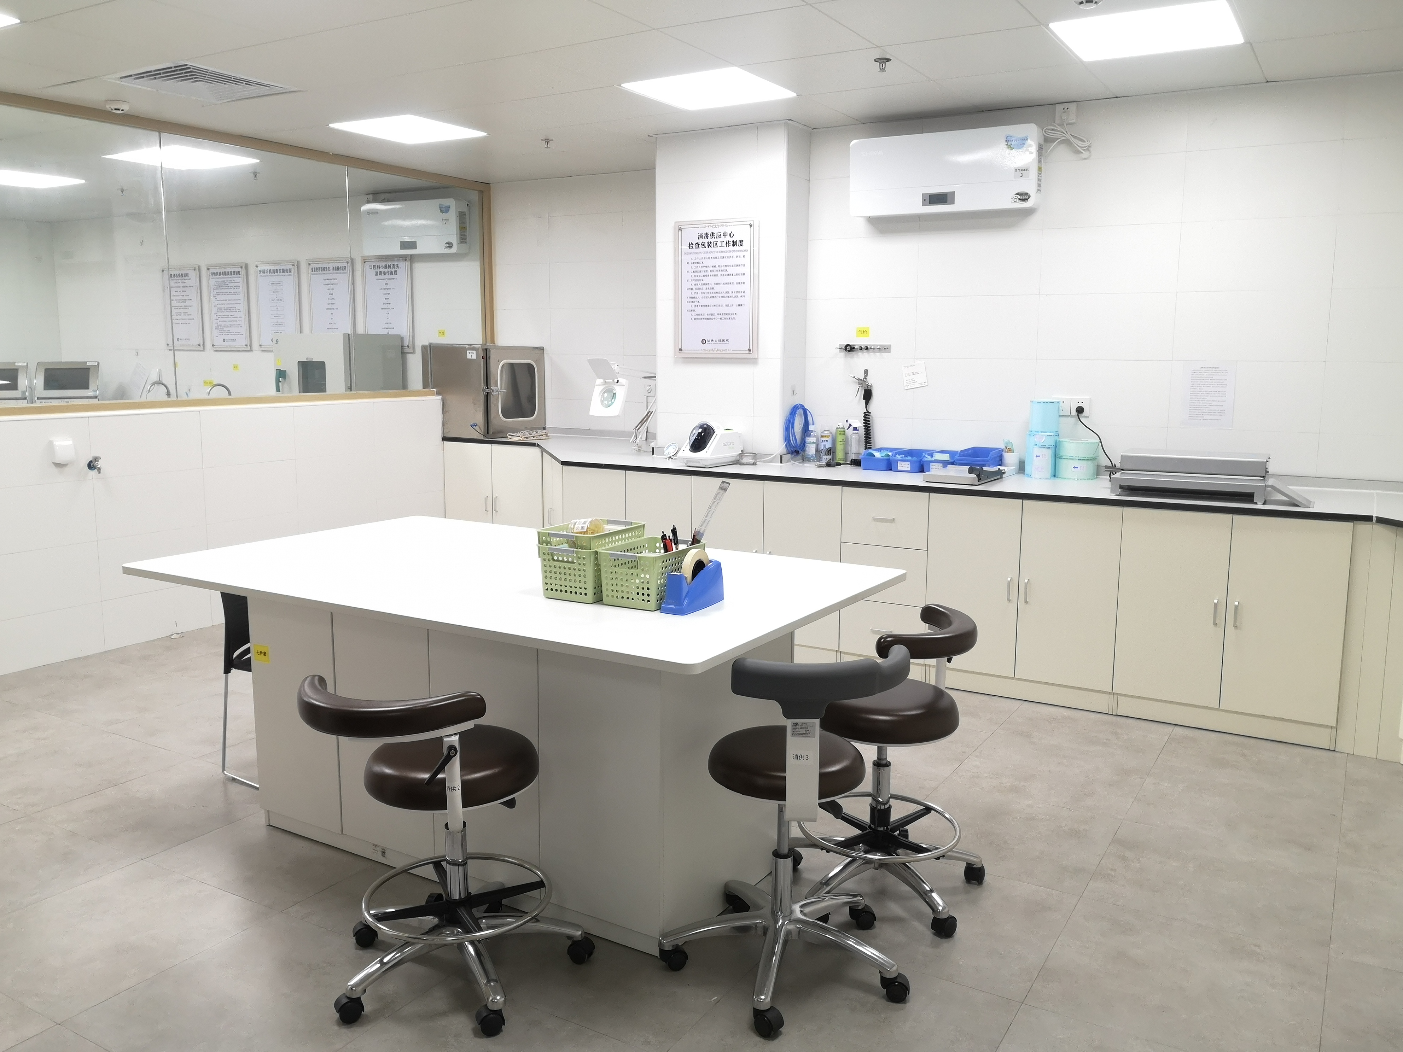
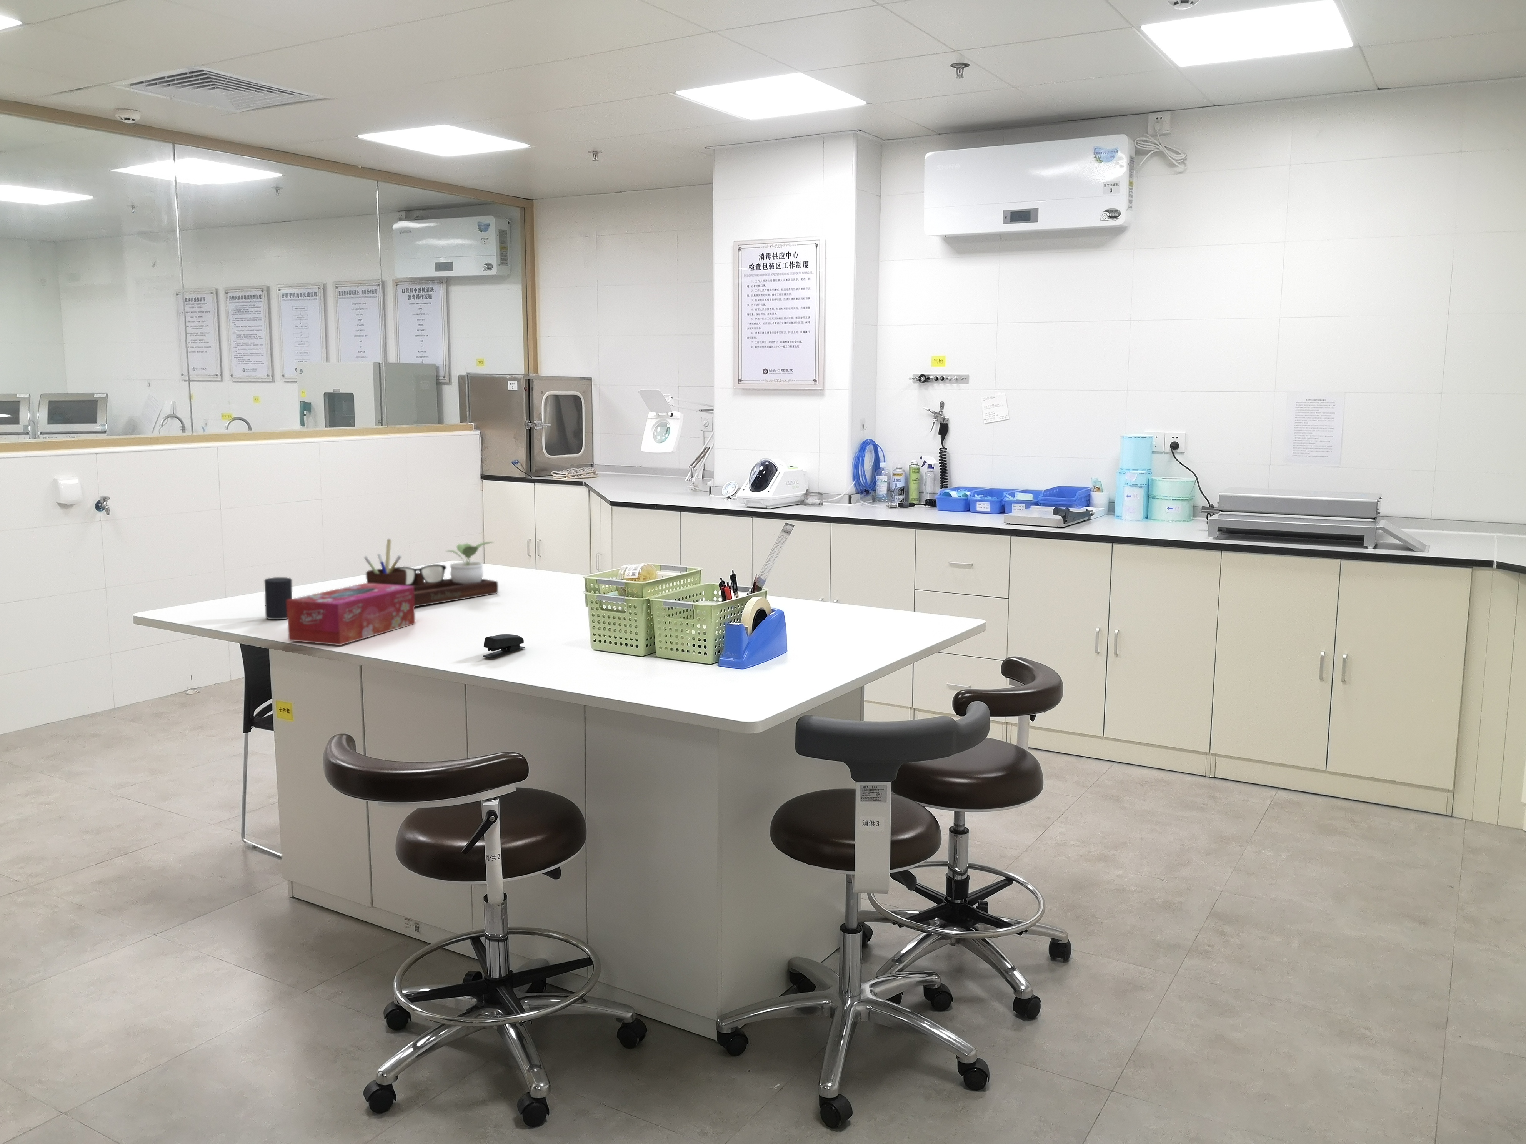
+ stapler (503, 643)
+ desk organizer (427, 568)
+ cup (279, 597)
+ tissue box (353, 613)
